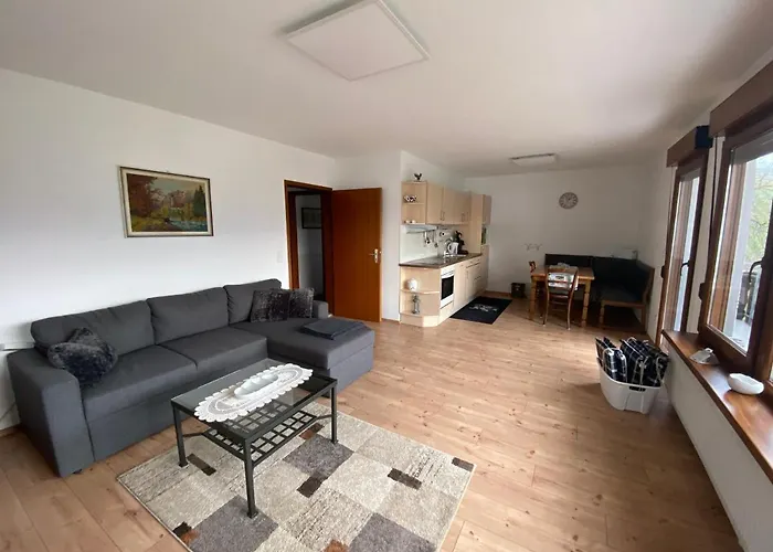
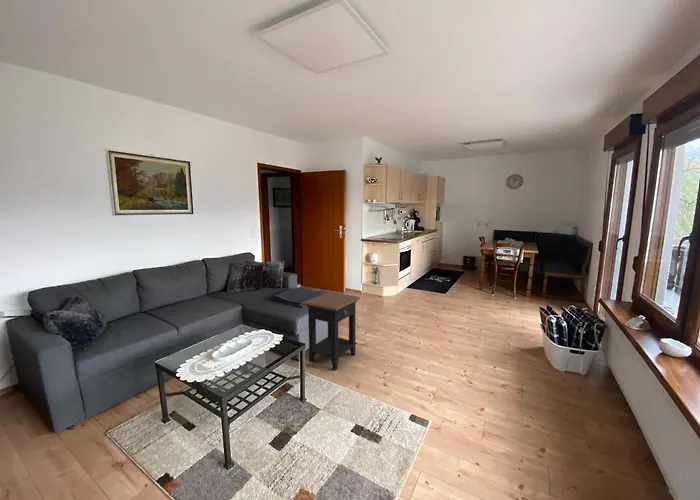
+ side table (332, 328)
